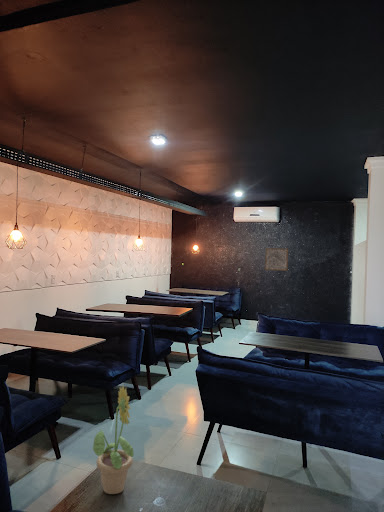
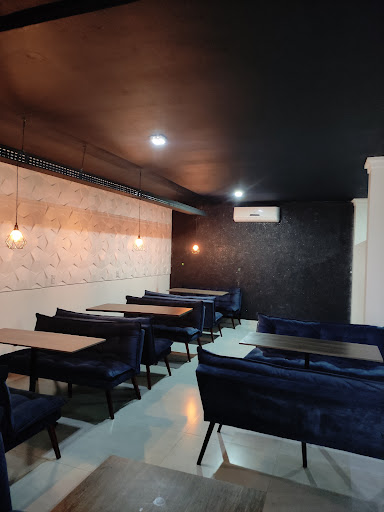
- wall art (276, 259)
- sunflower (115, 436)
